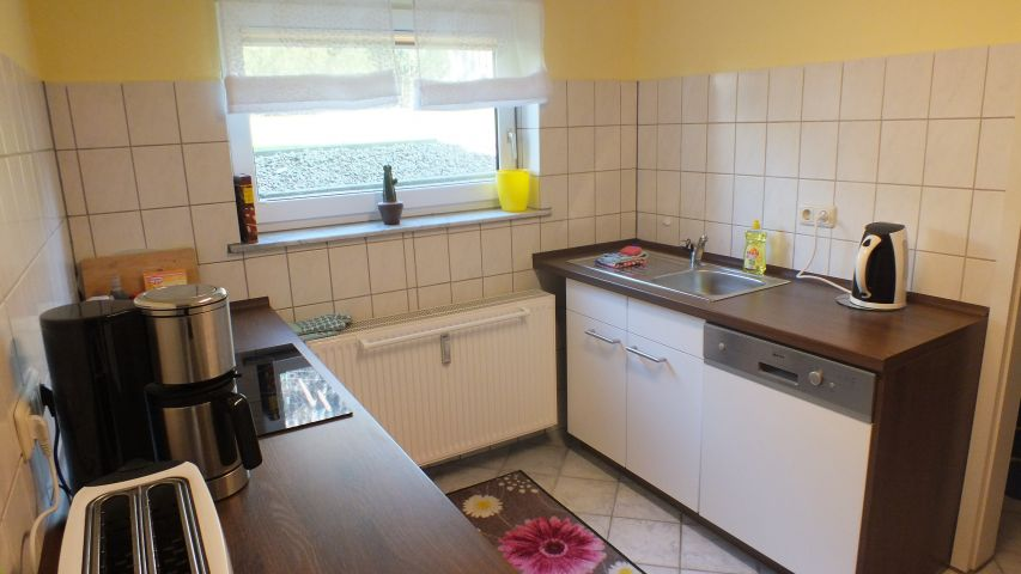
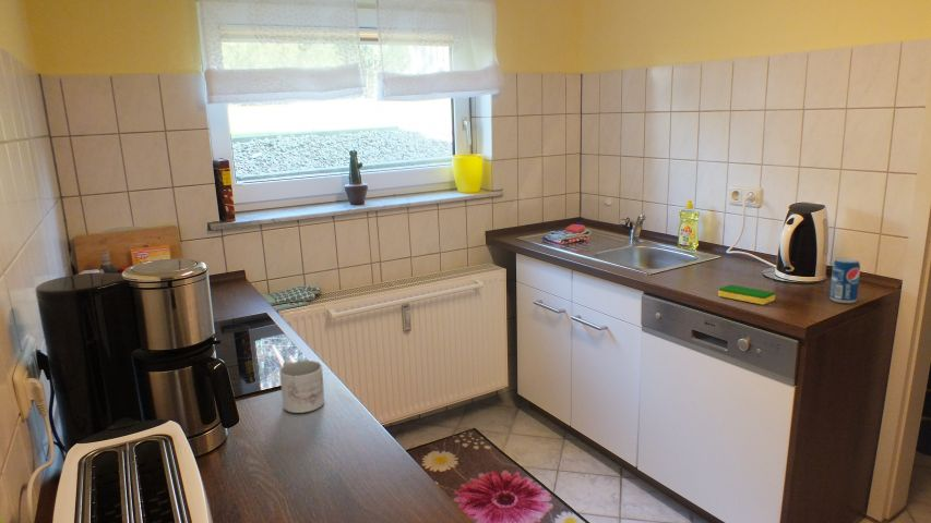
+ mug (298, 384)
+ dish sponge (745, 294)
+ beverage can (845, 280)
